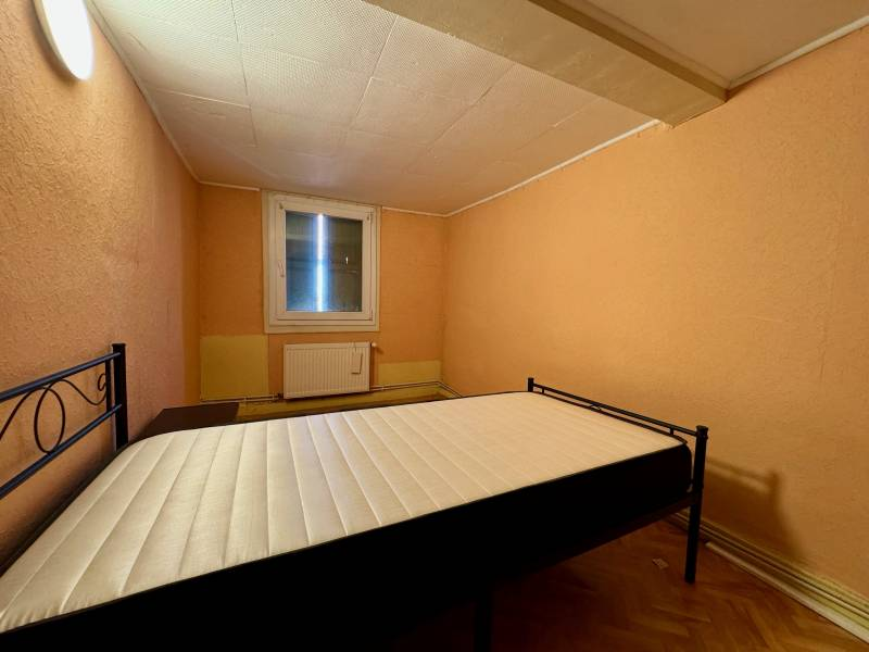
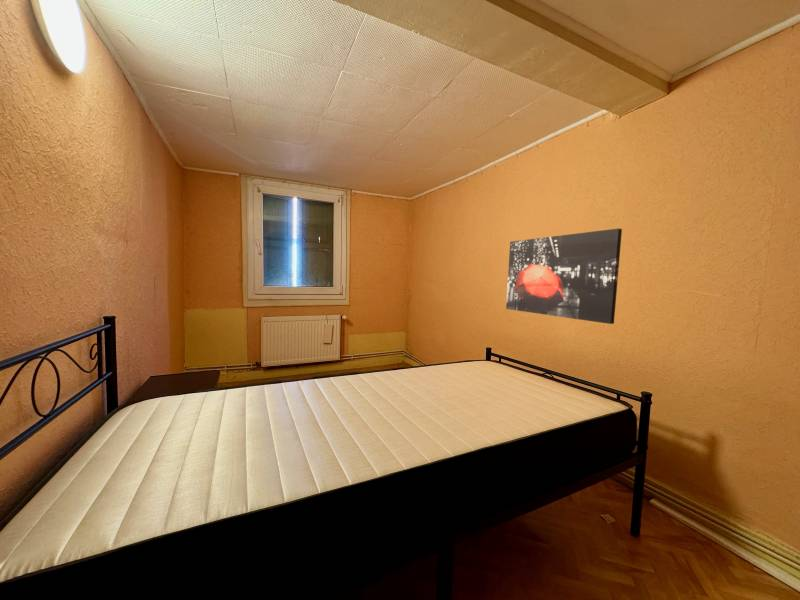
+ wall art (553, 276)
